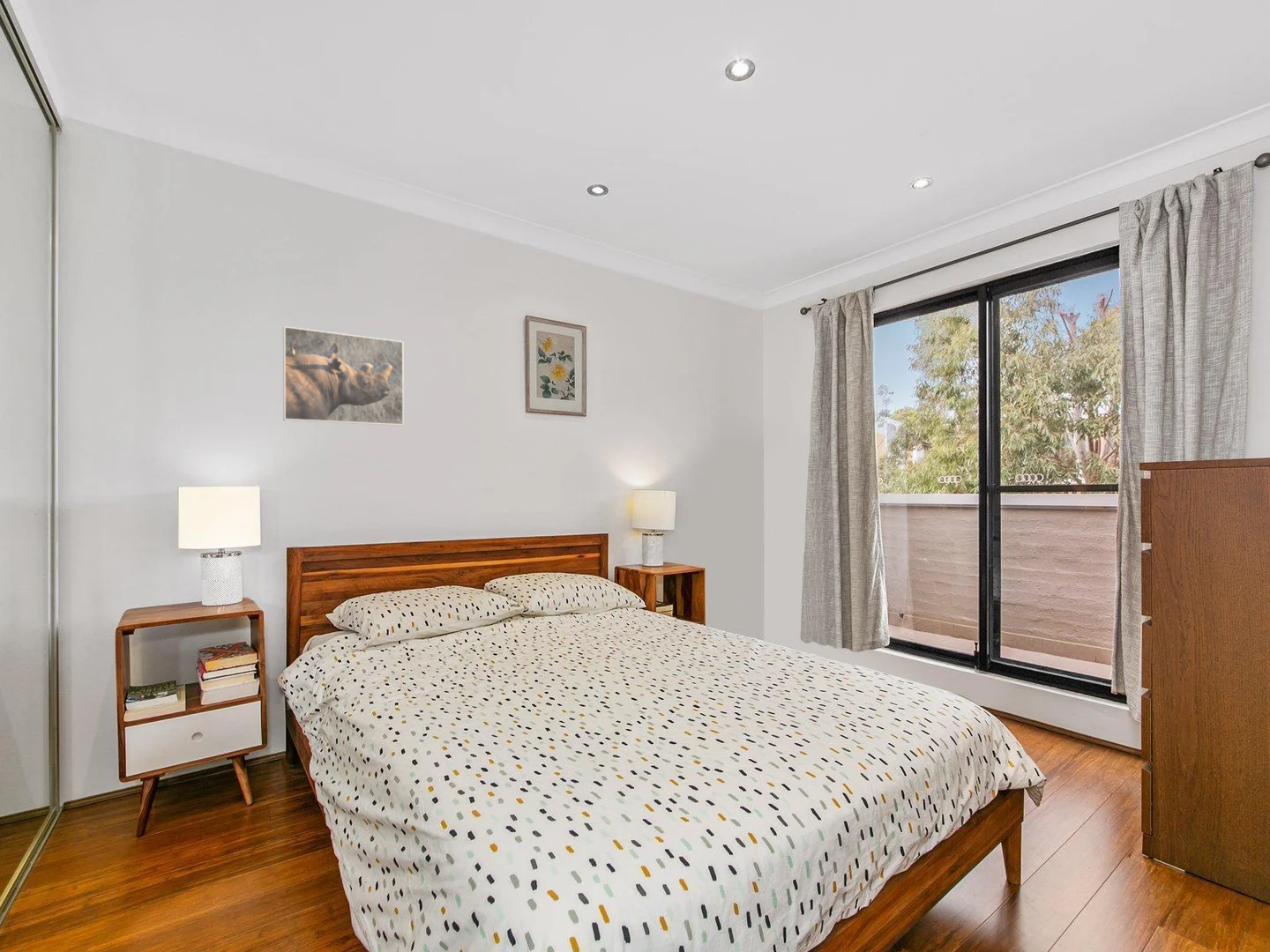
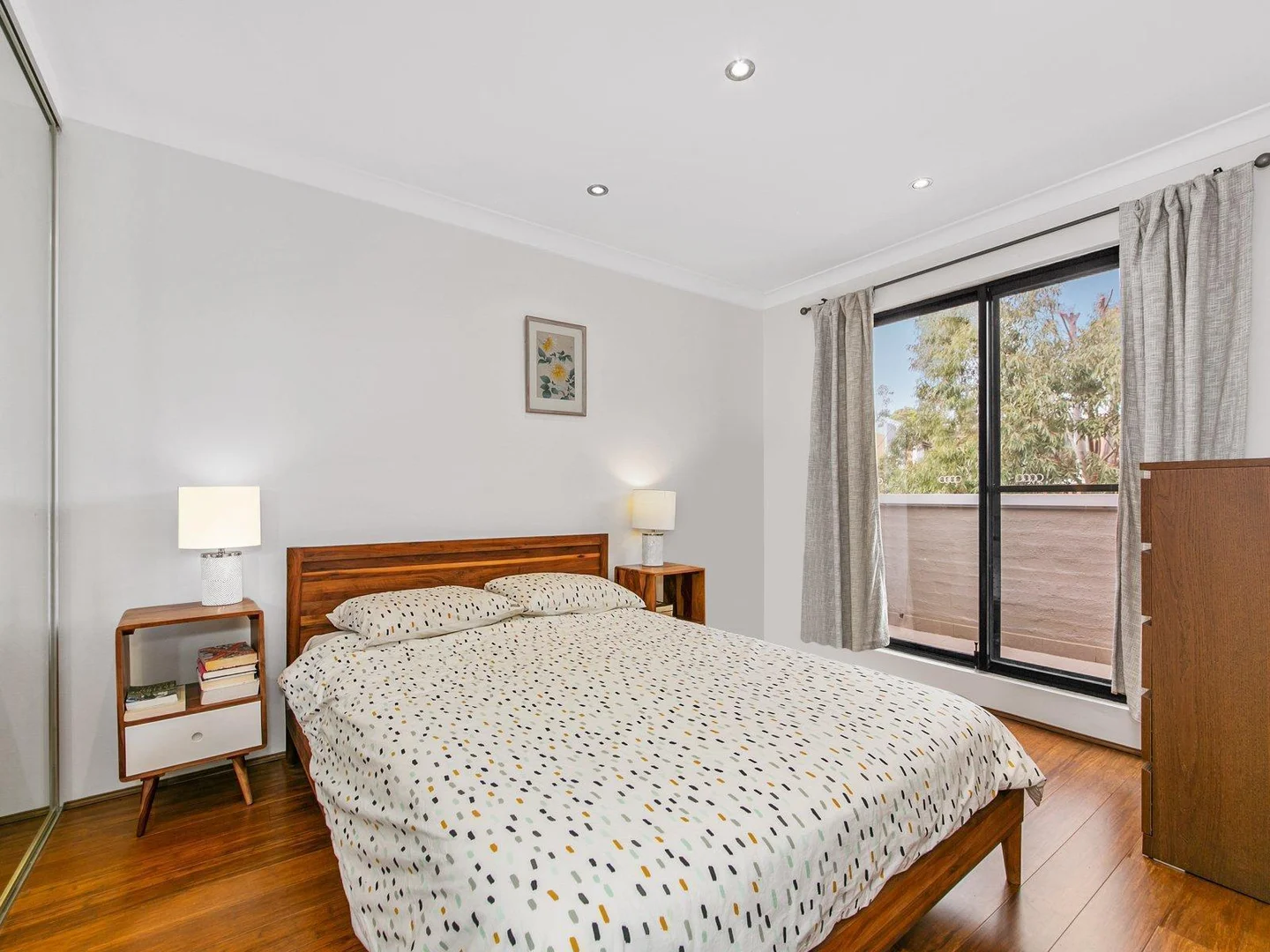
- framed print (346, 378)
